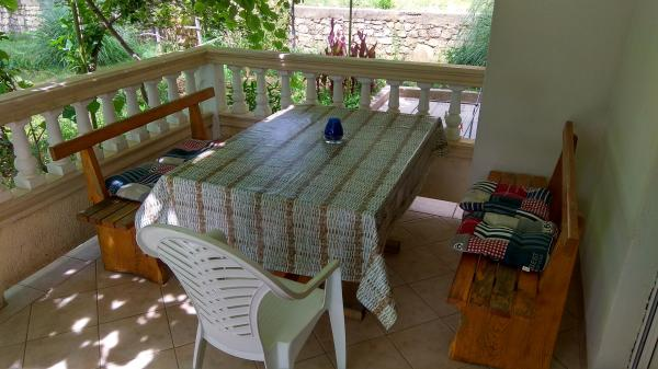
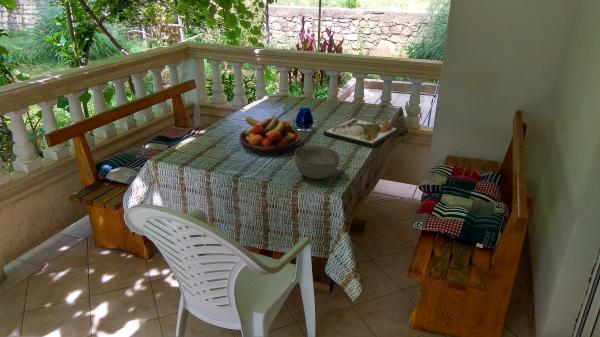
+ bowl (316, 164)
+ dinner plate (361, 129)
+ fruit bowl (269, 133)
